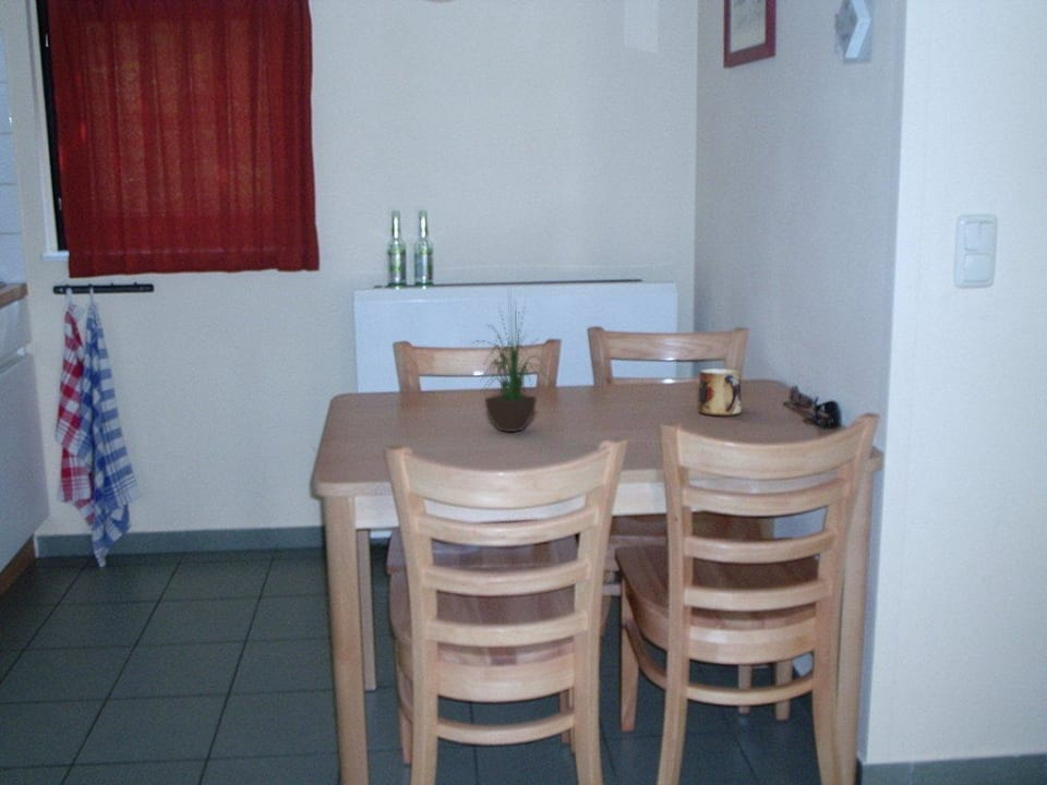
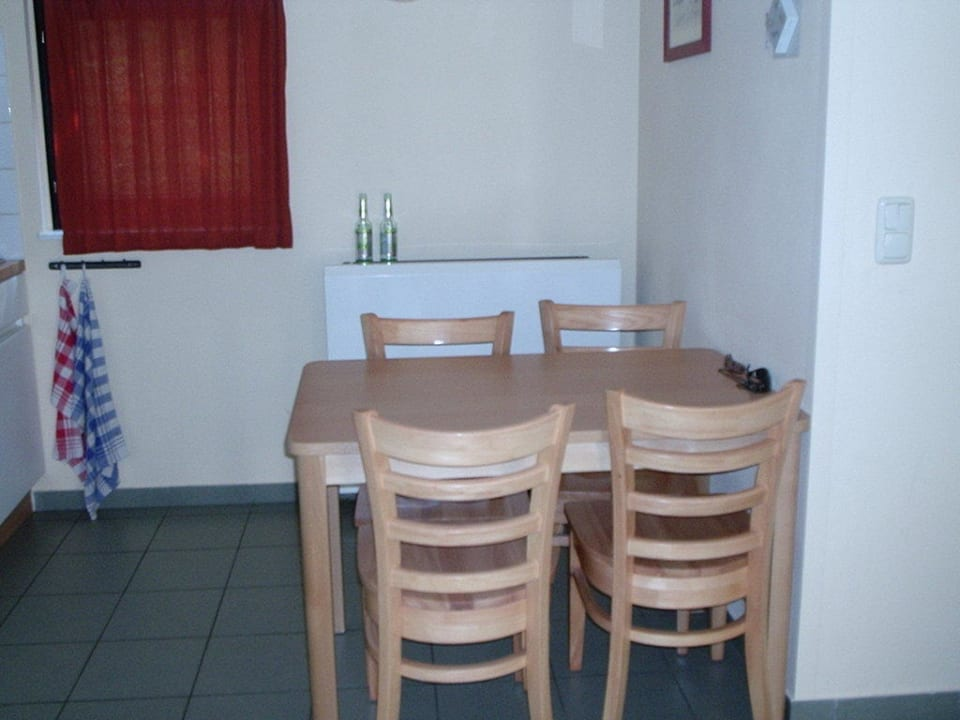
- potted plant (510, 350)
- mug (721, 391)
